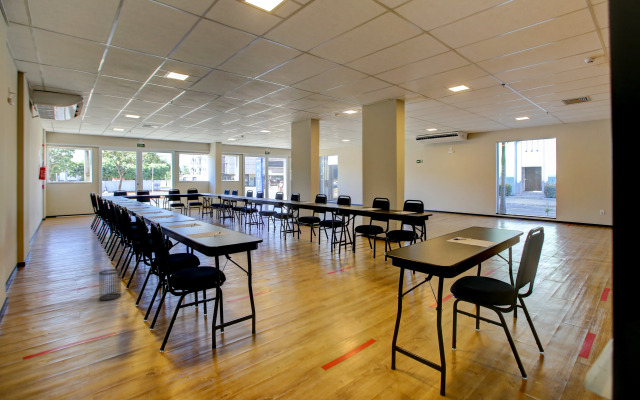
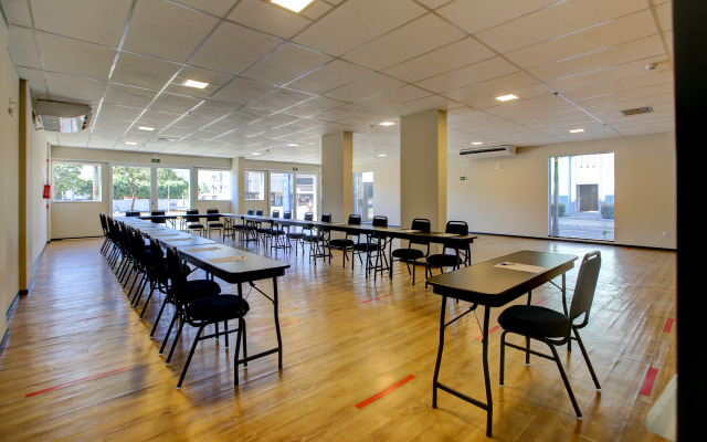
- wastebasket (109, 284)
